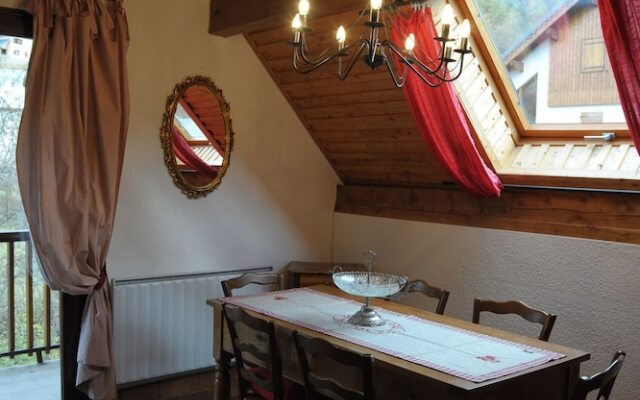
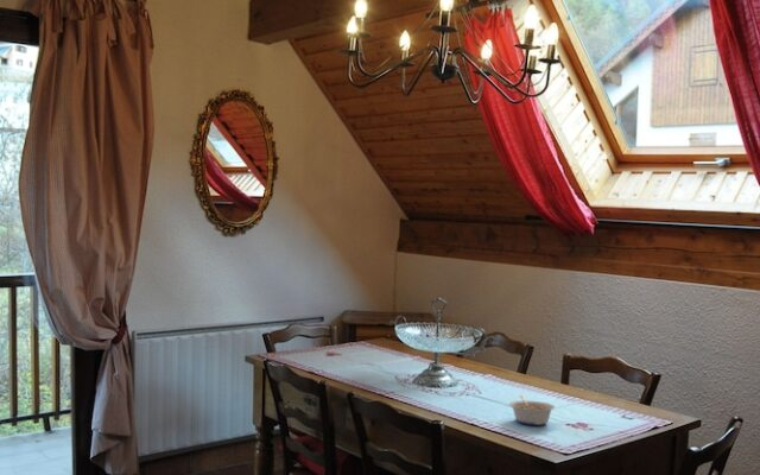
+ legume (530, 411)
